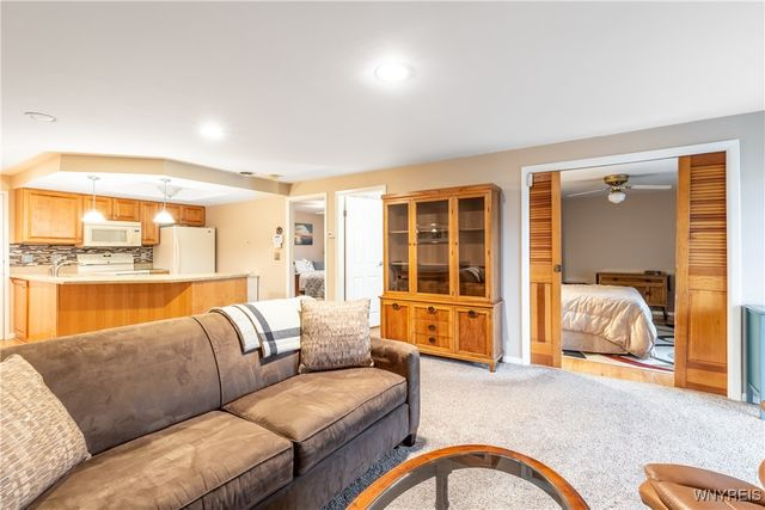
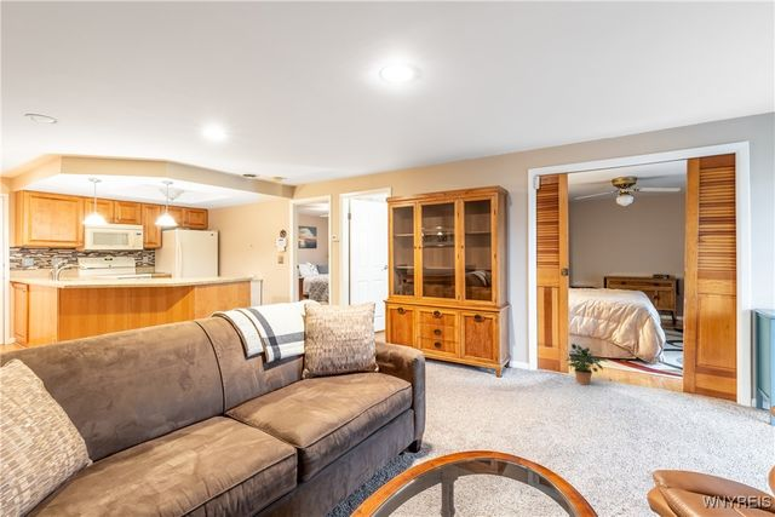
+ potted plant (586, 363)
